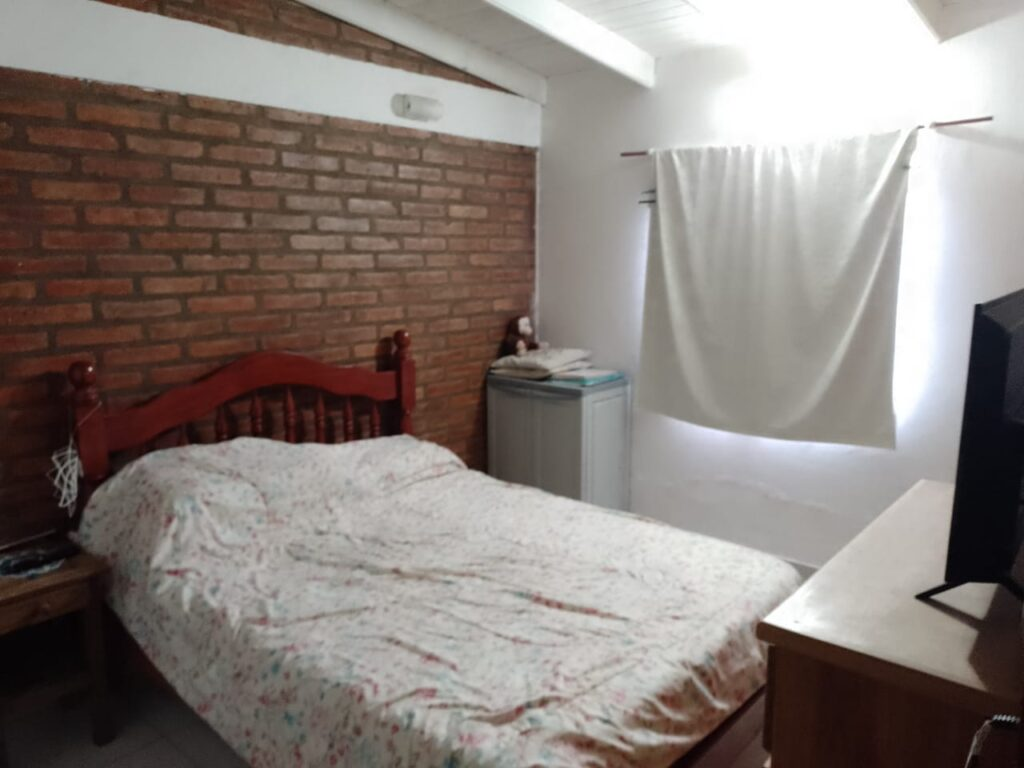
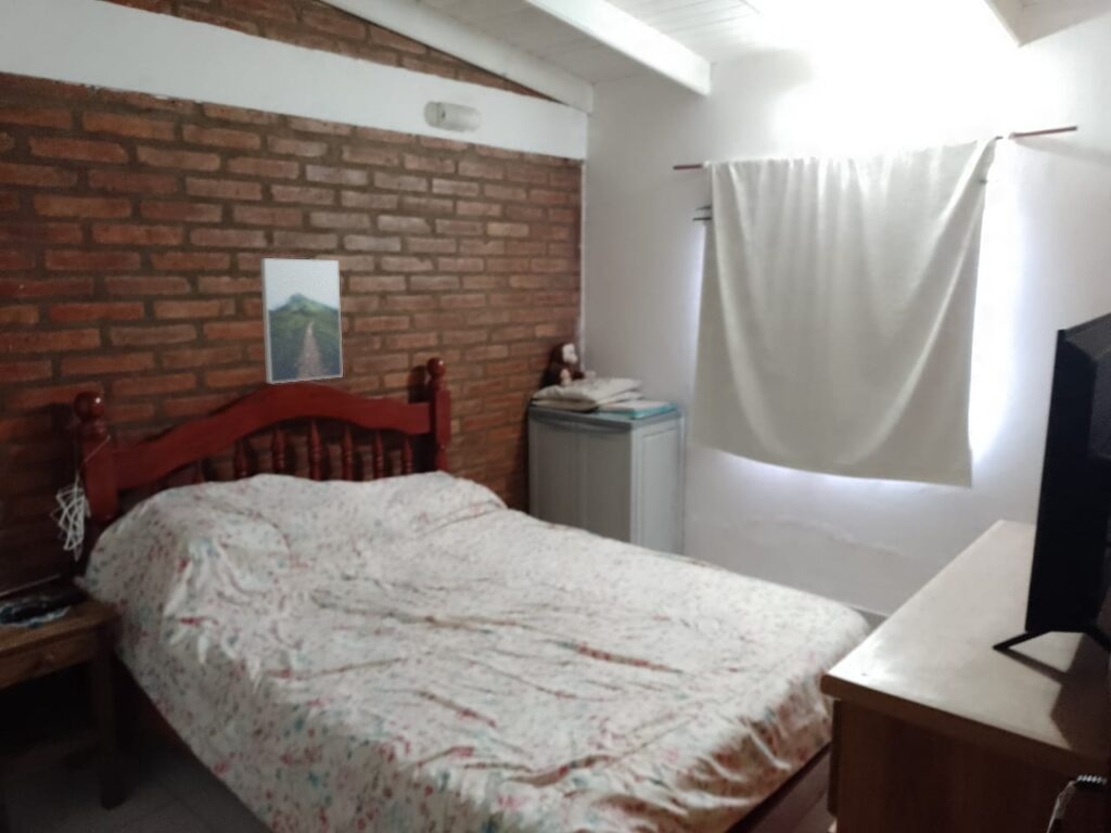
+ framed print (303, 320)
